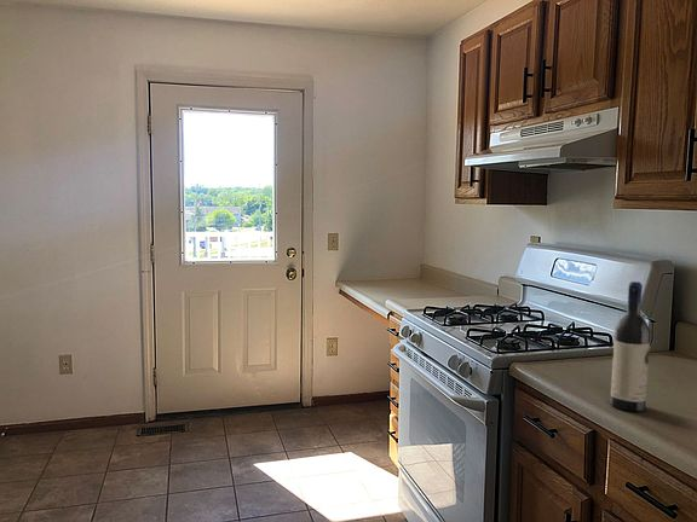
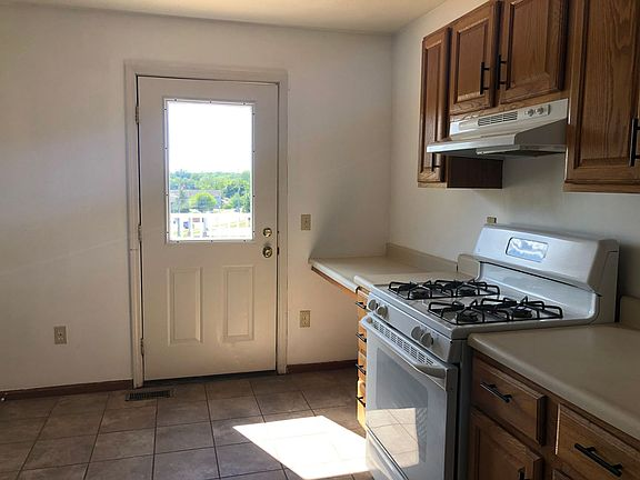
- wine bottle (630, 344)
